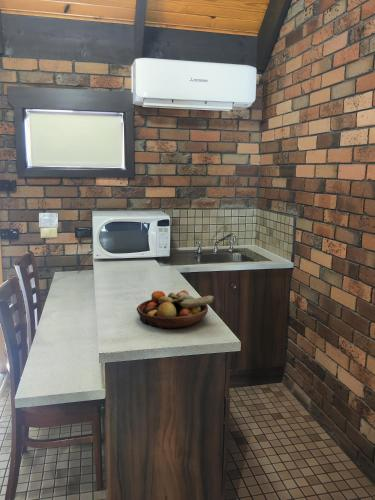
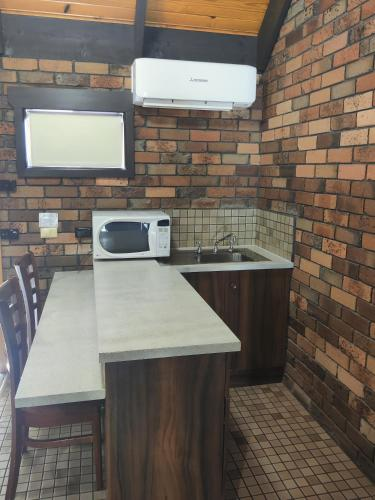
- fruit bowl (173, 303)
